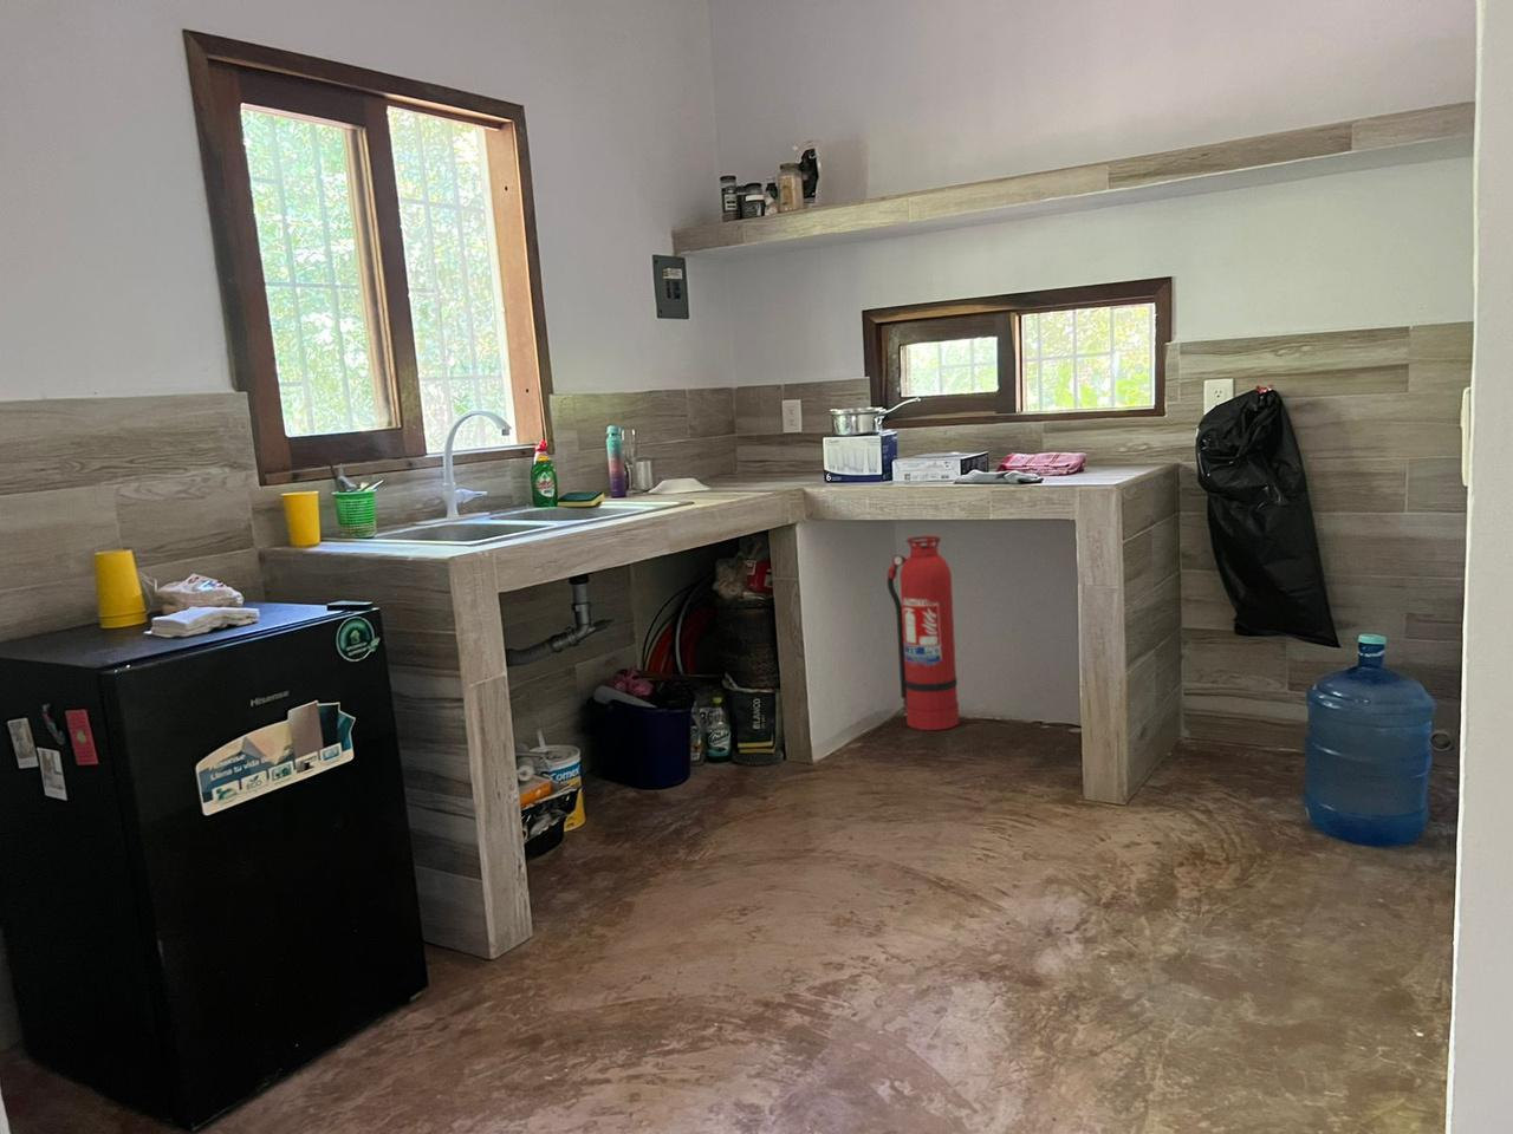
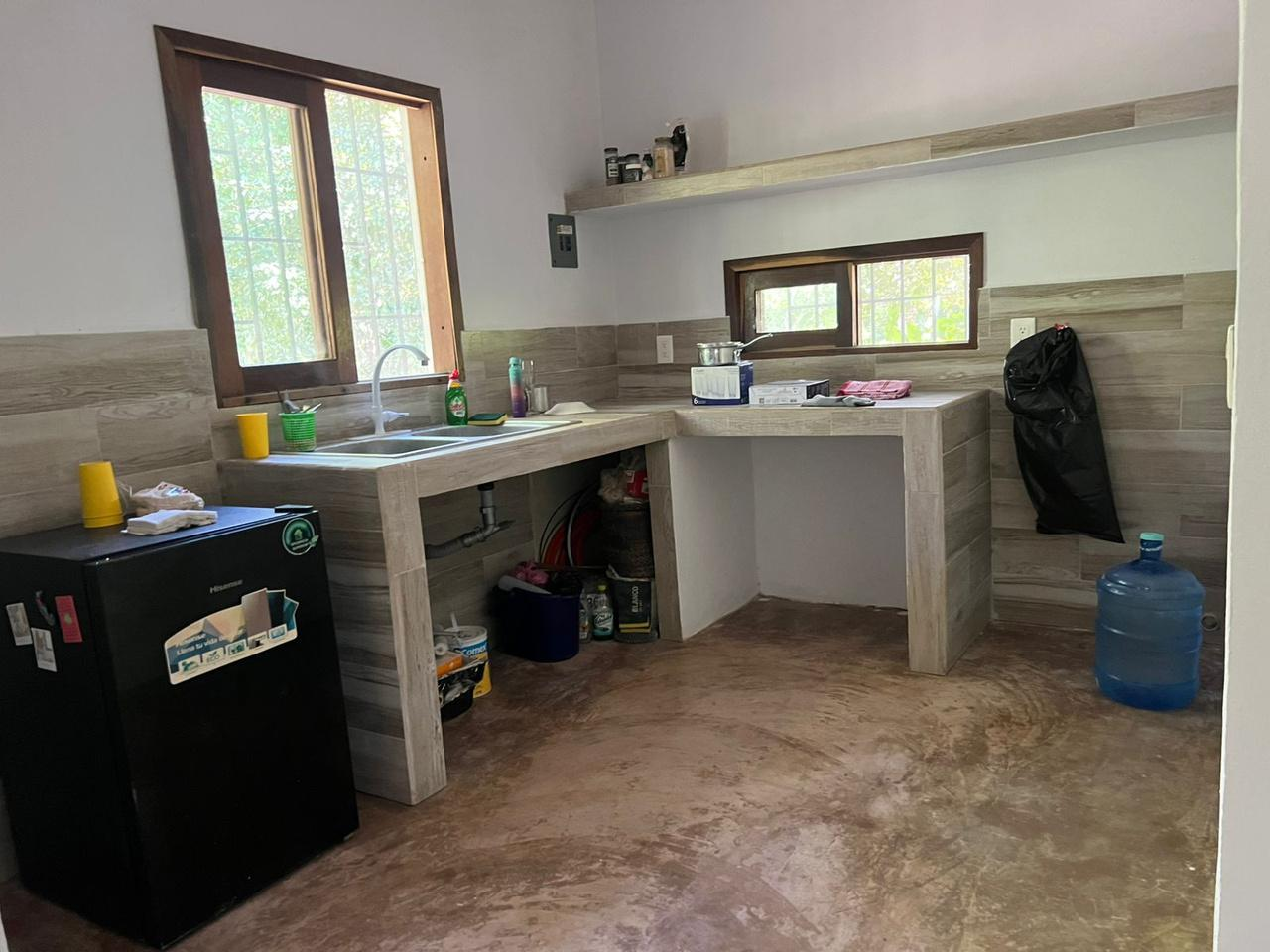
- fire extinguisher (921, 631)
